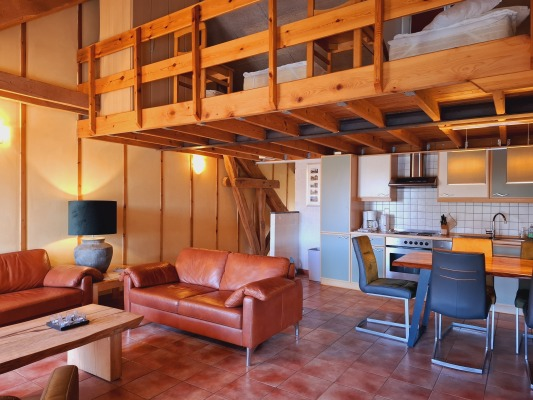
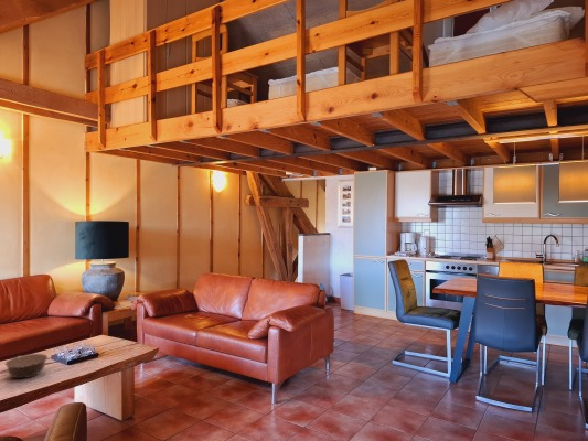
+ bowl (26, 367)
